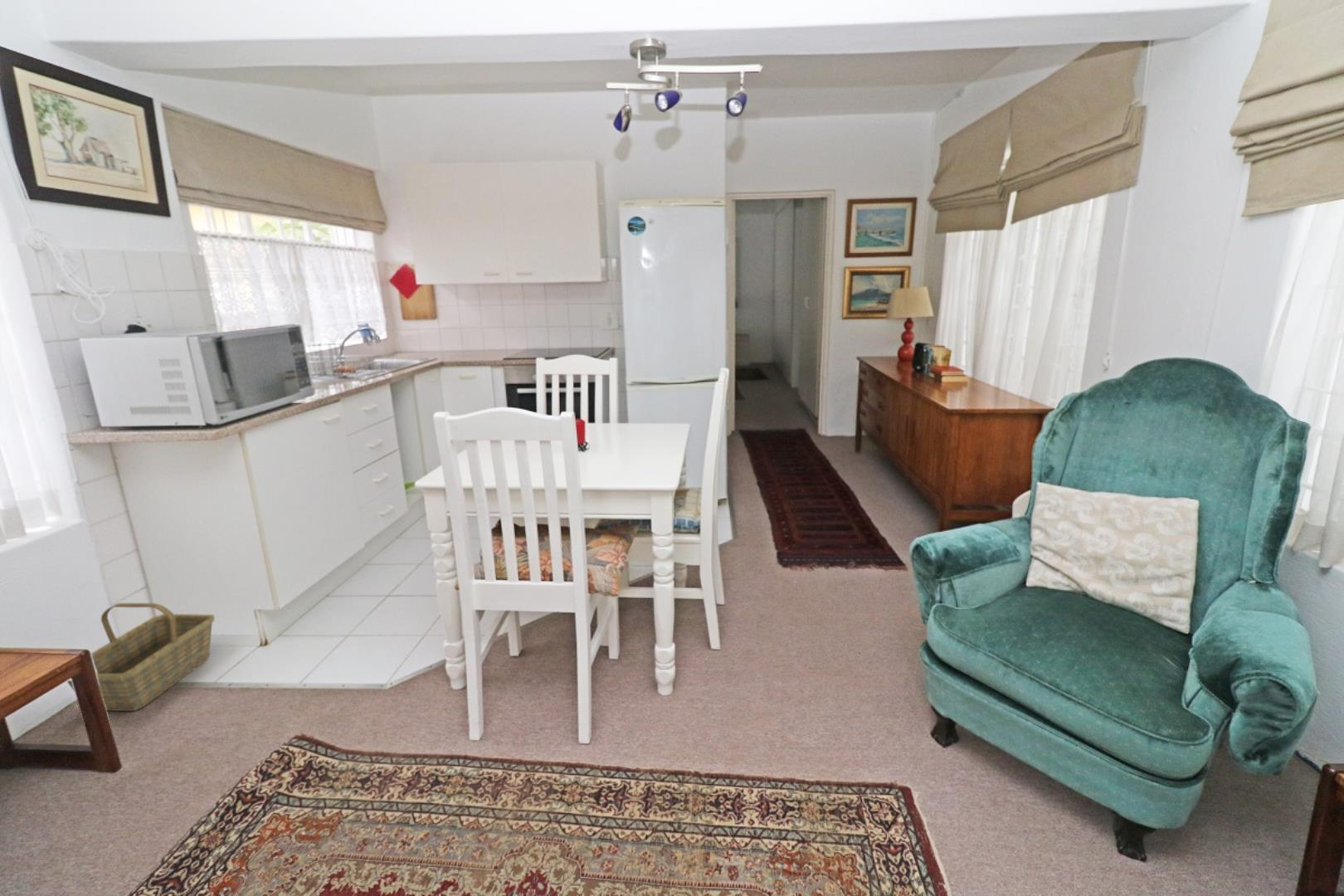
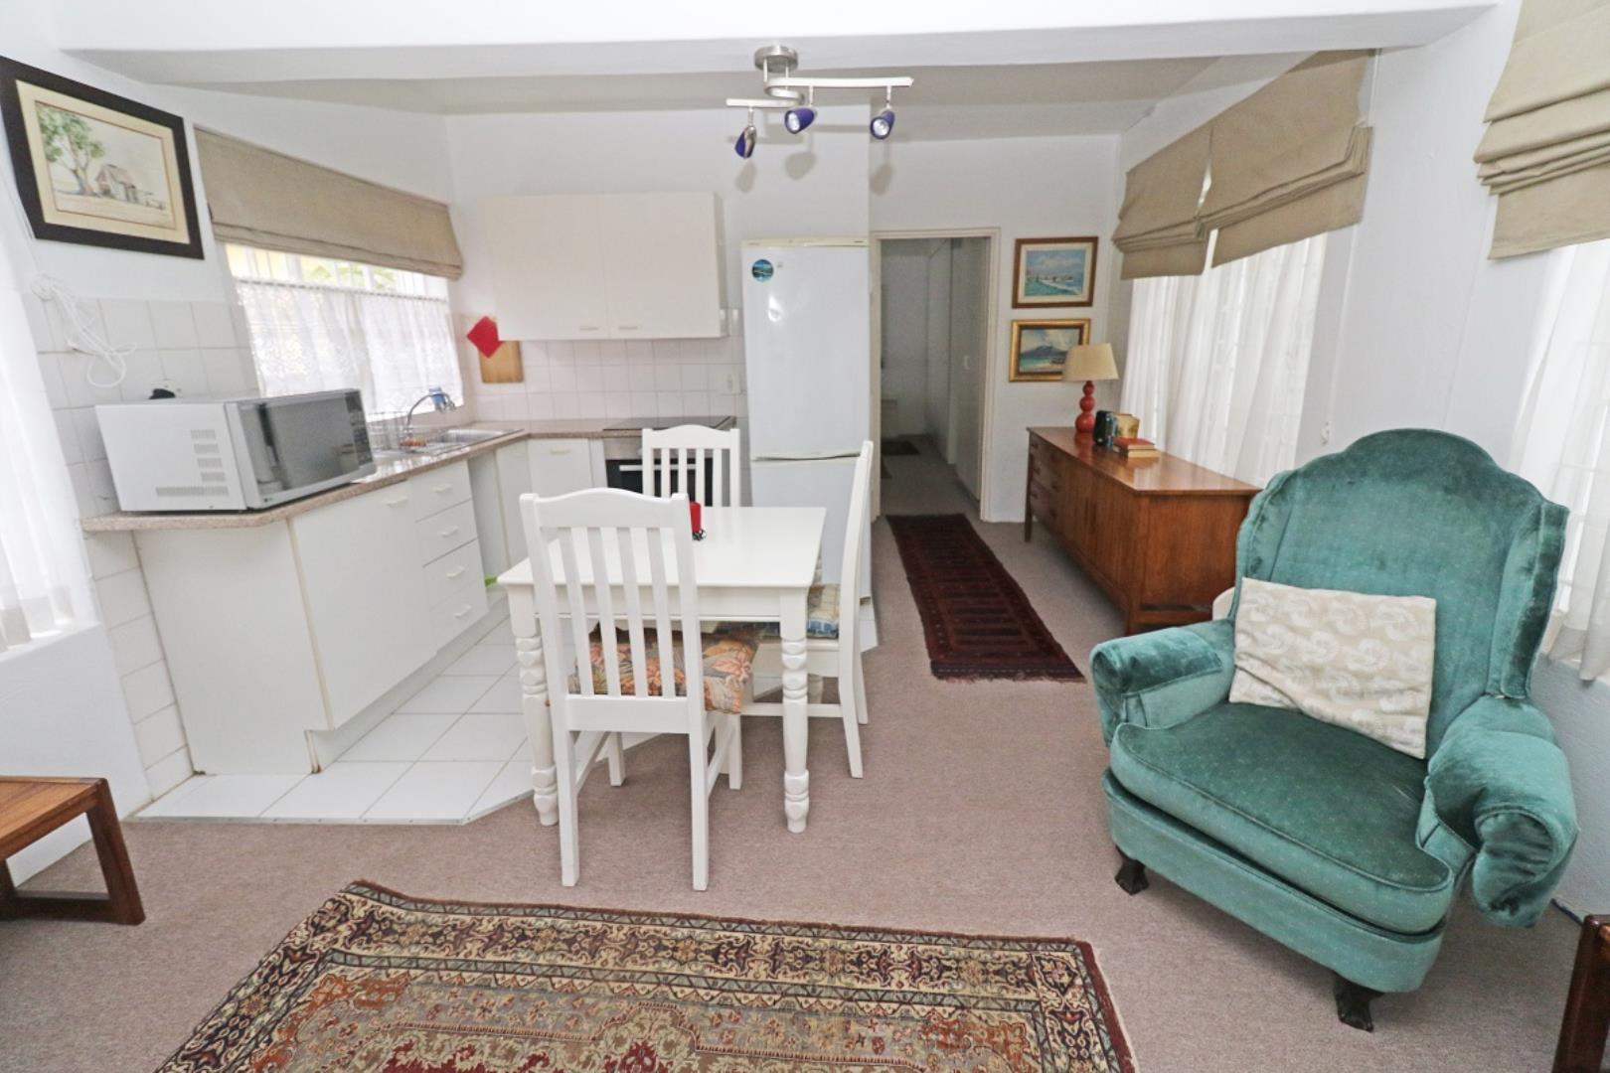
- basket (144, 643)
